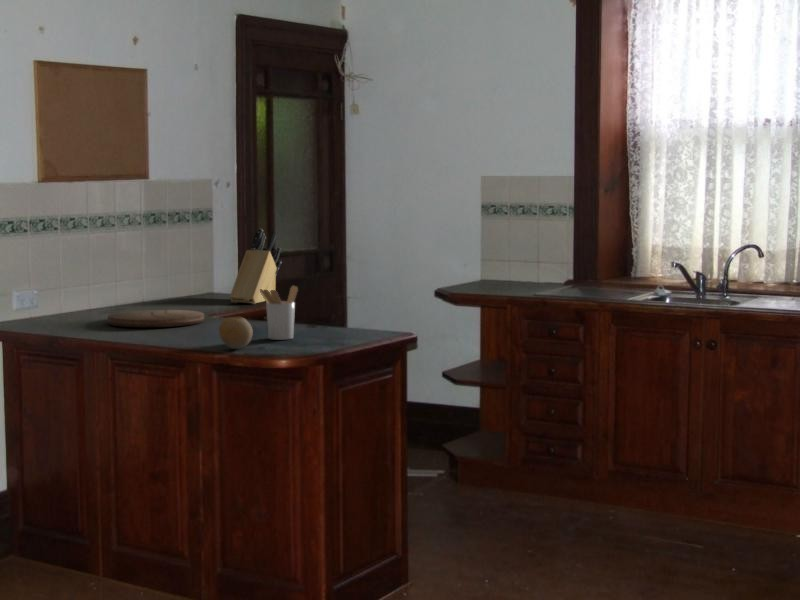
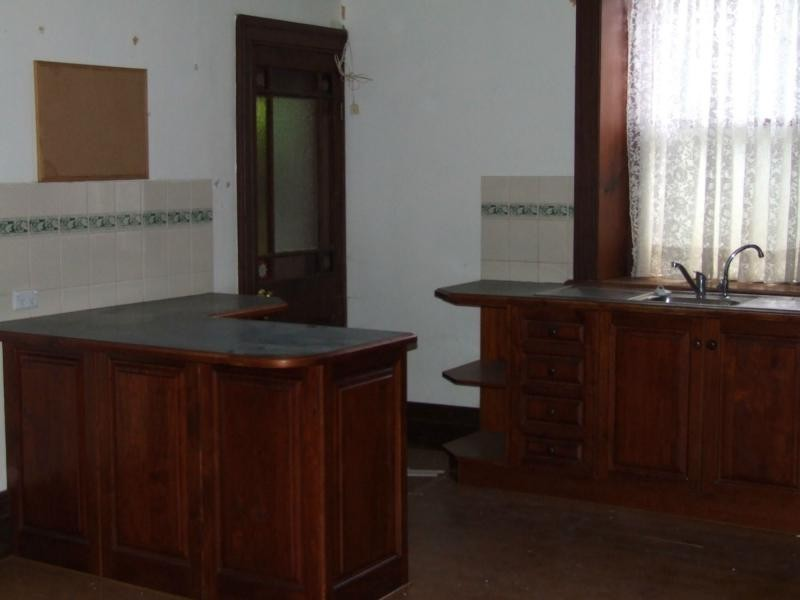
- fruit (236, 332)
- cutting board (156, 318)
- knife block (257, 265)
- utensil holder (277, 312)
